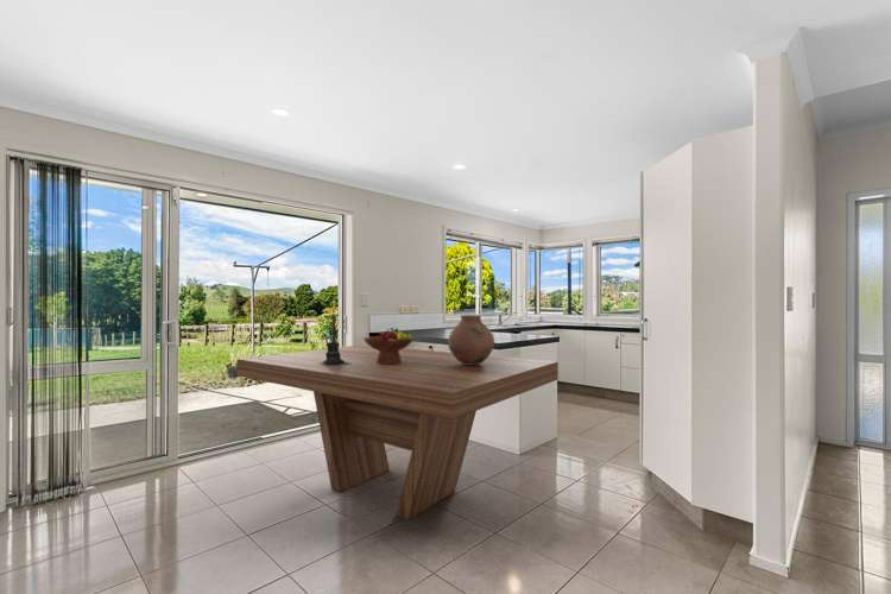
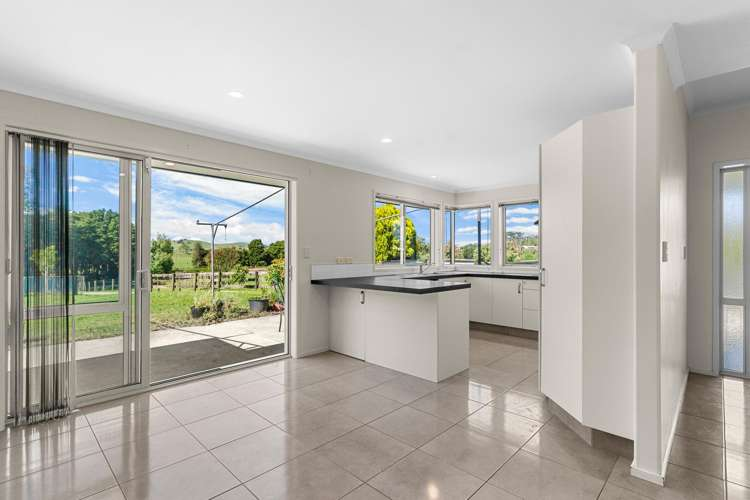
- fruit bowl (388, 345)
- vase (470, 339)
- candle holder (334, 335)
- dining table (392, 424)
